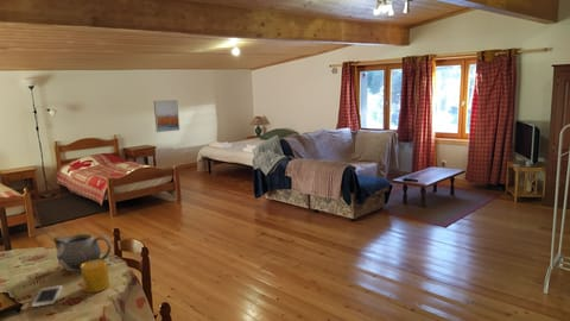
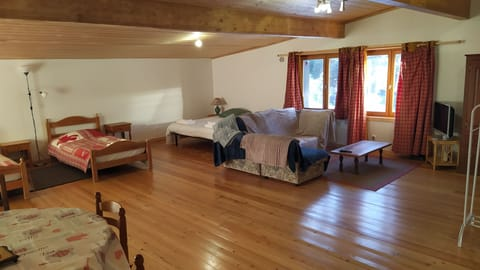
- teapot (82, 251)
- cup (95, 275)
- cell phone (48, 295)
- wall art (166, 115)
